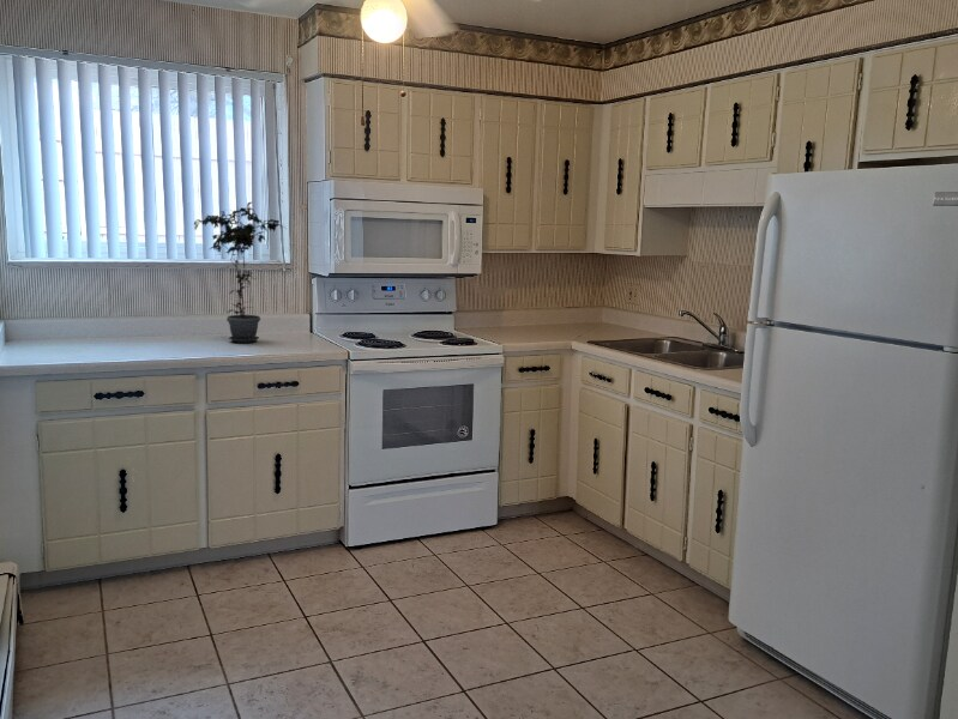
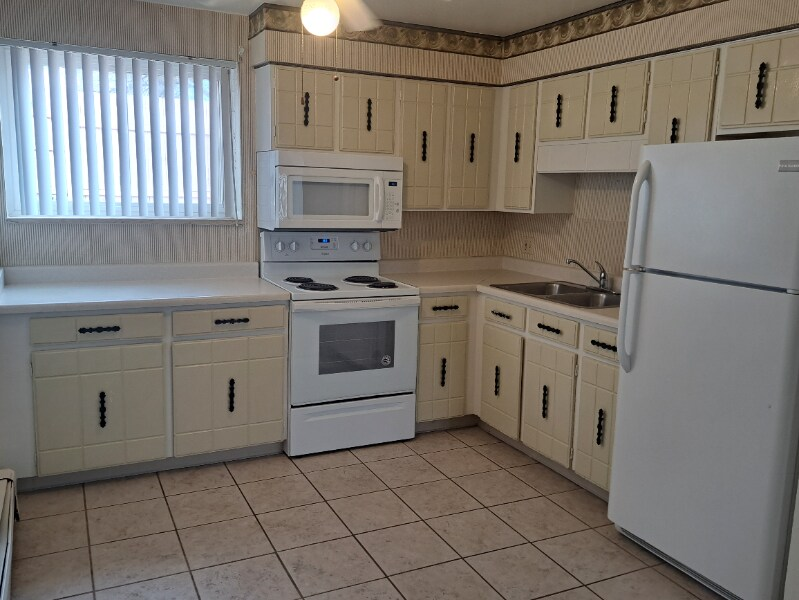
- potted plant (240, 272)
